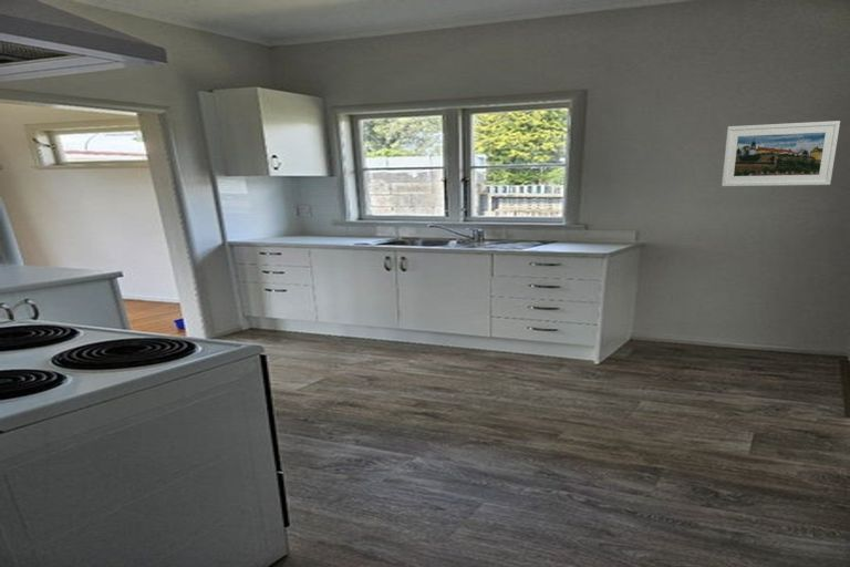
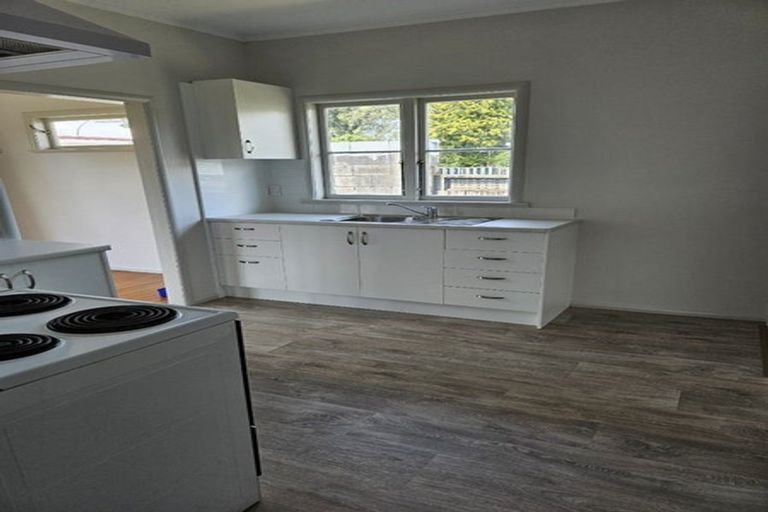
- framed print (777, 155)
